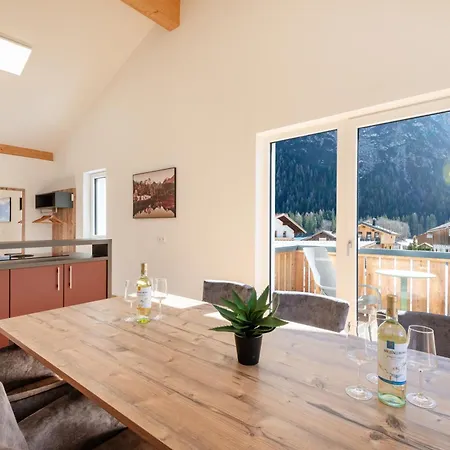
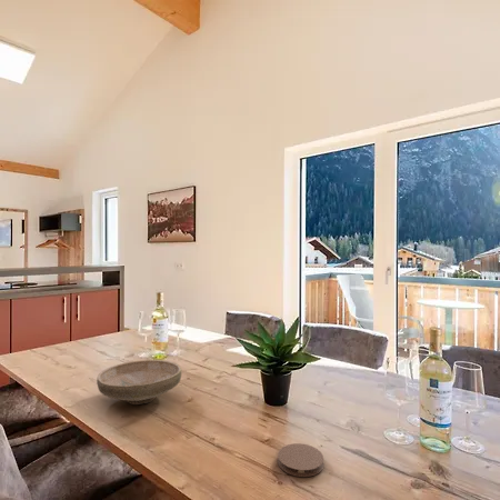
+ bowl (140, 384)
+ coaster (300, 459)
